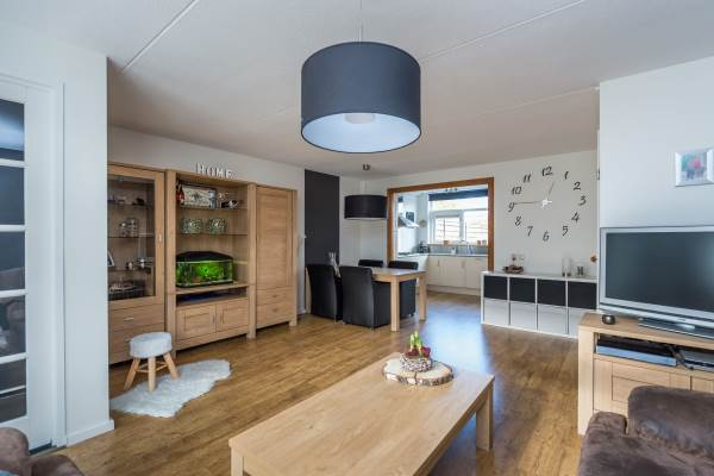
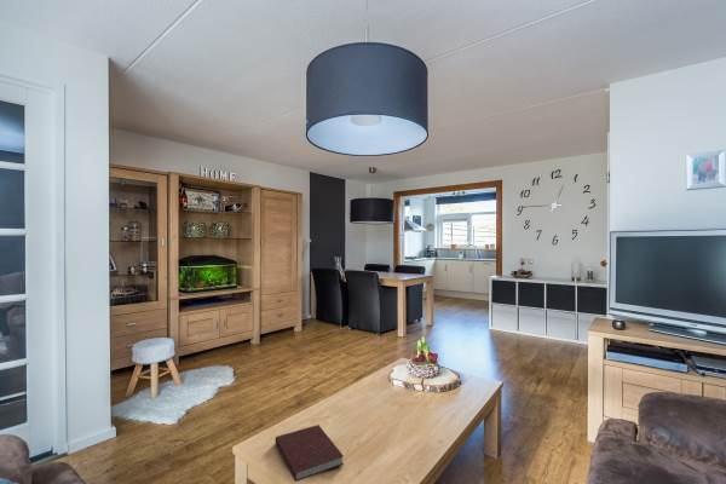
+ notebook (307, 449)
